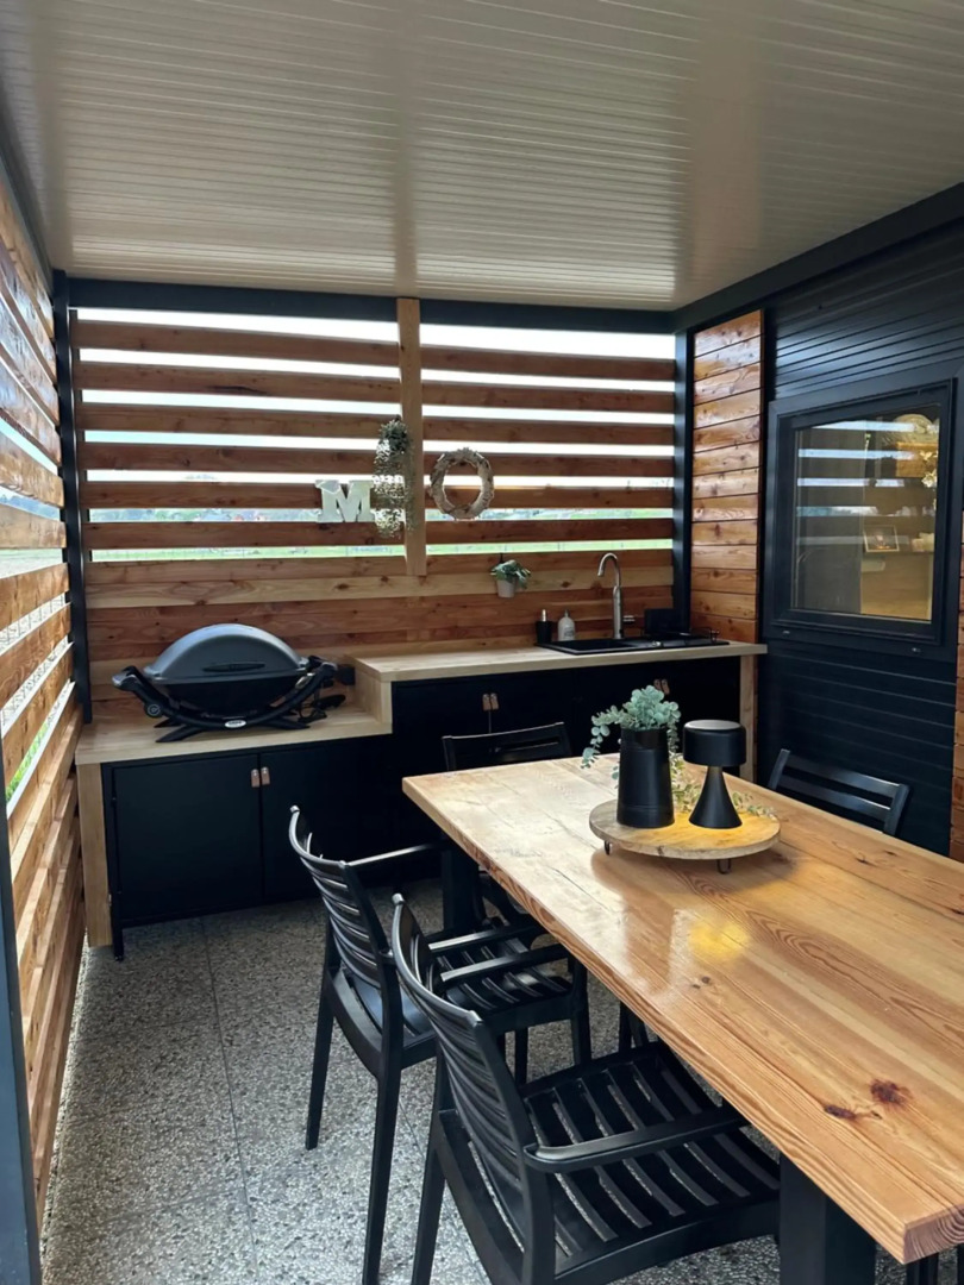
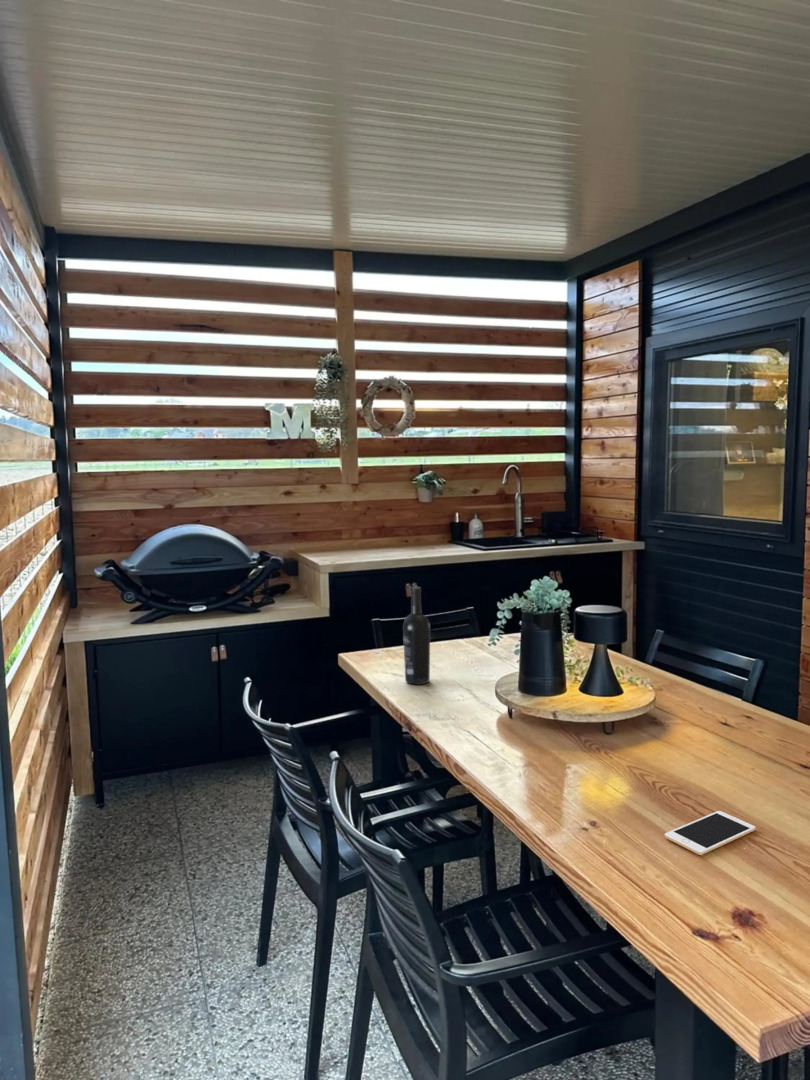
+ cell phone (710, 831)
+ wine bottle (416, 634)
